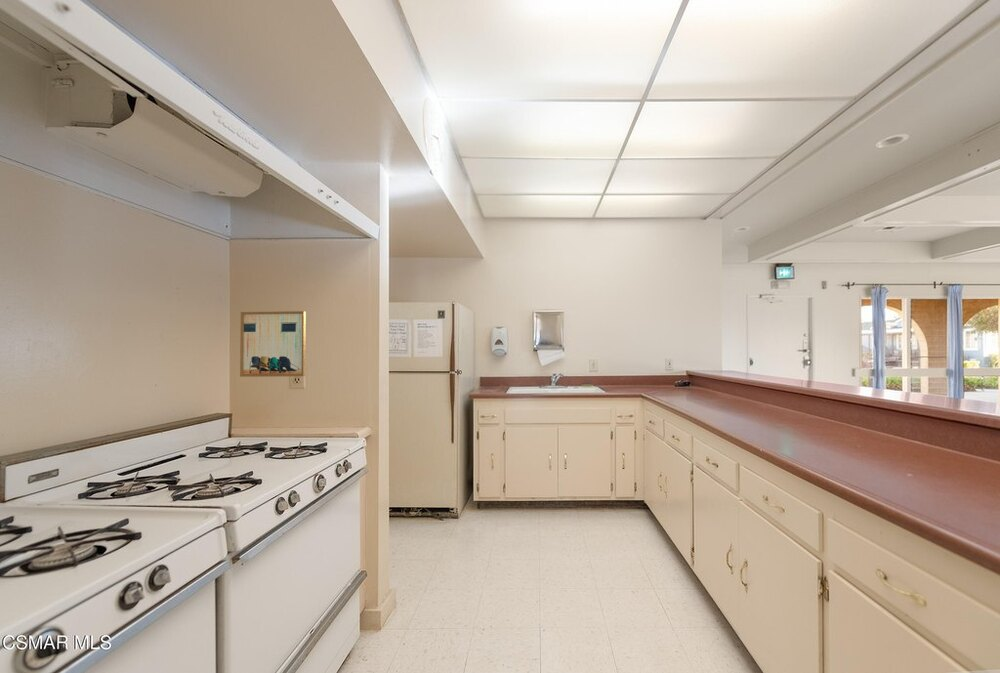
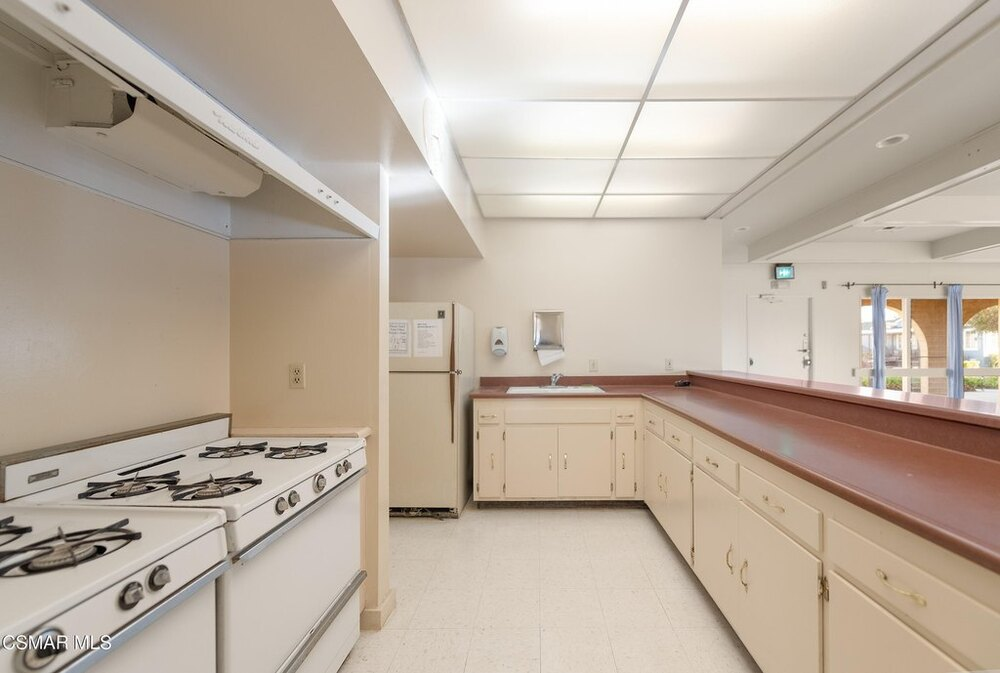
- wall art (273, 344)
